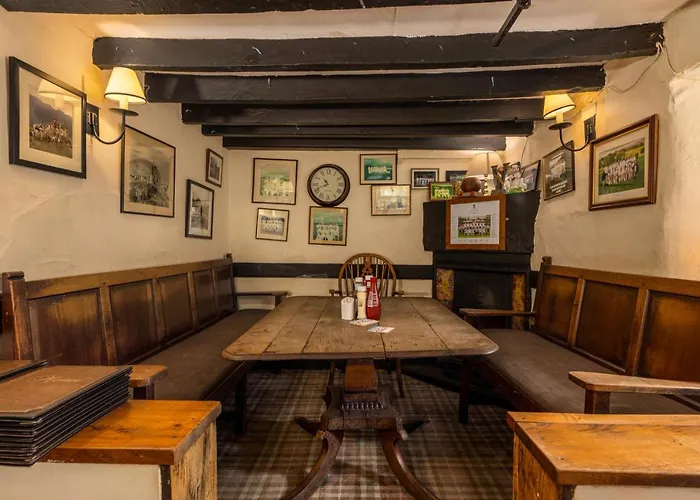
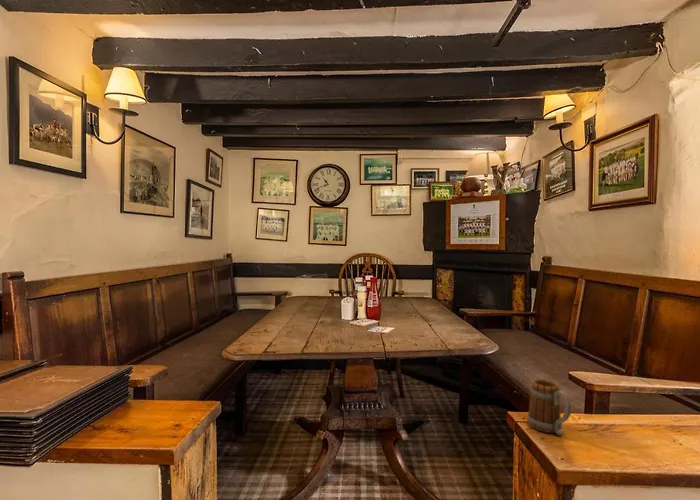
+ beer mug (550, 407)
